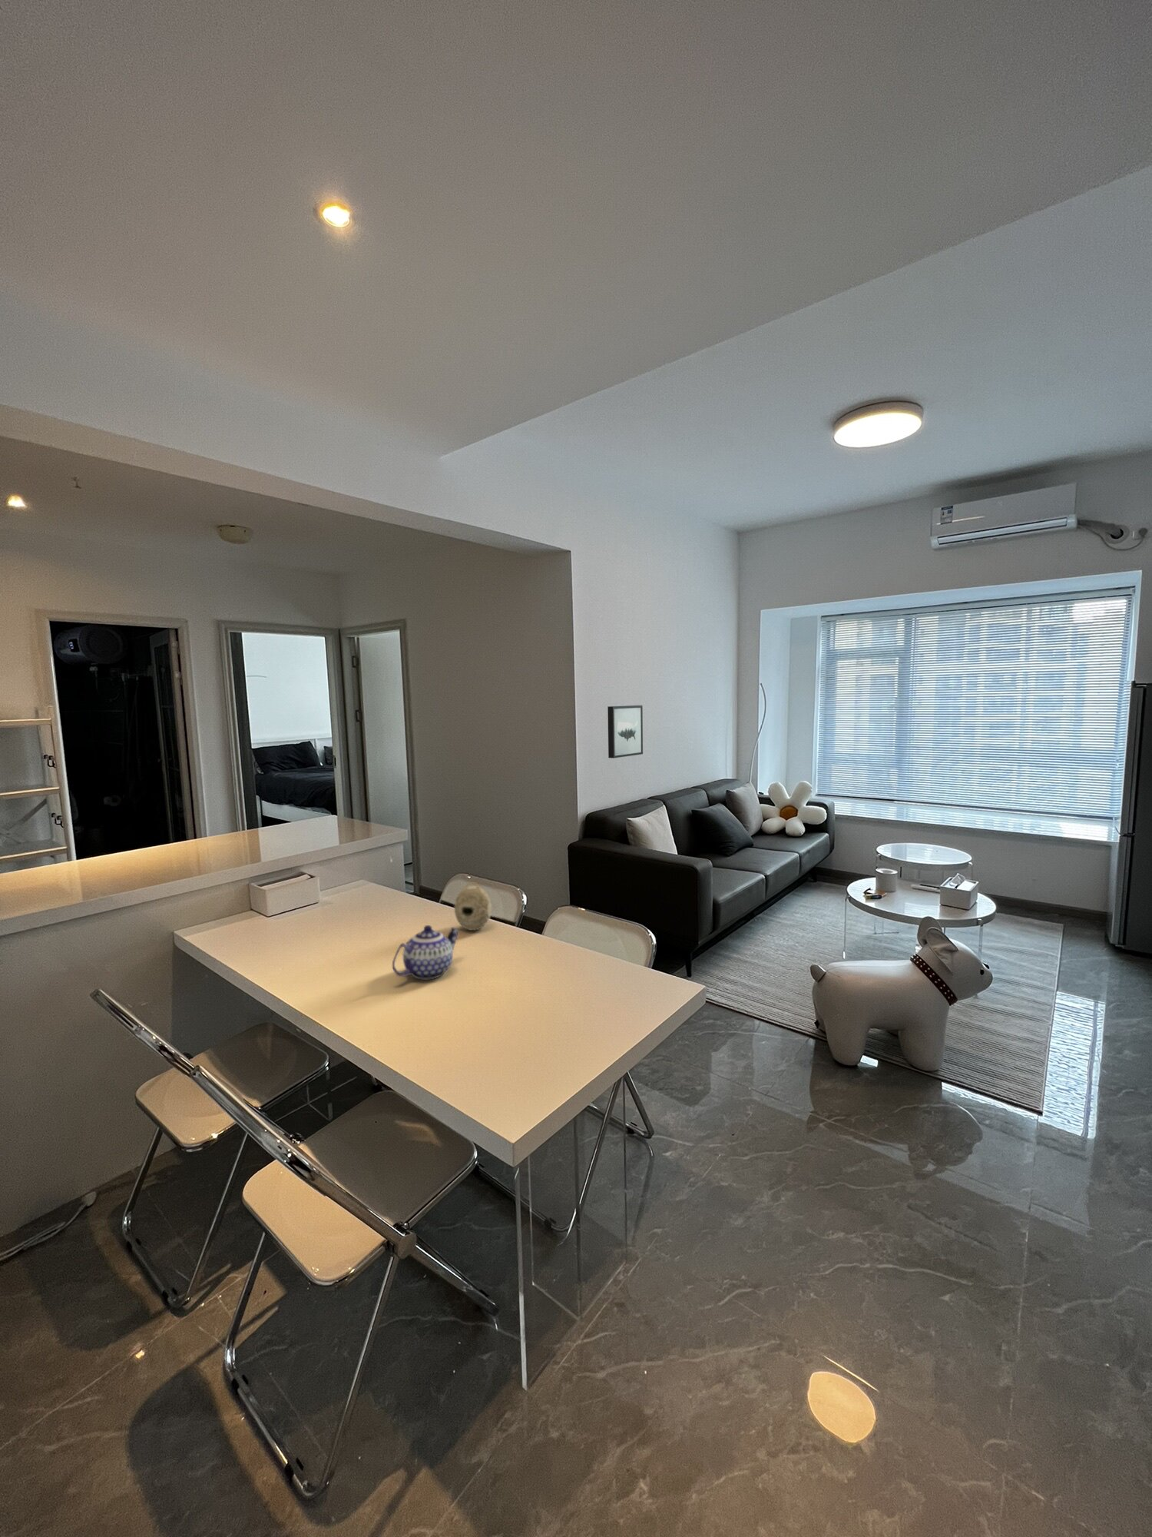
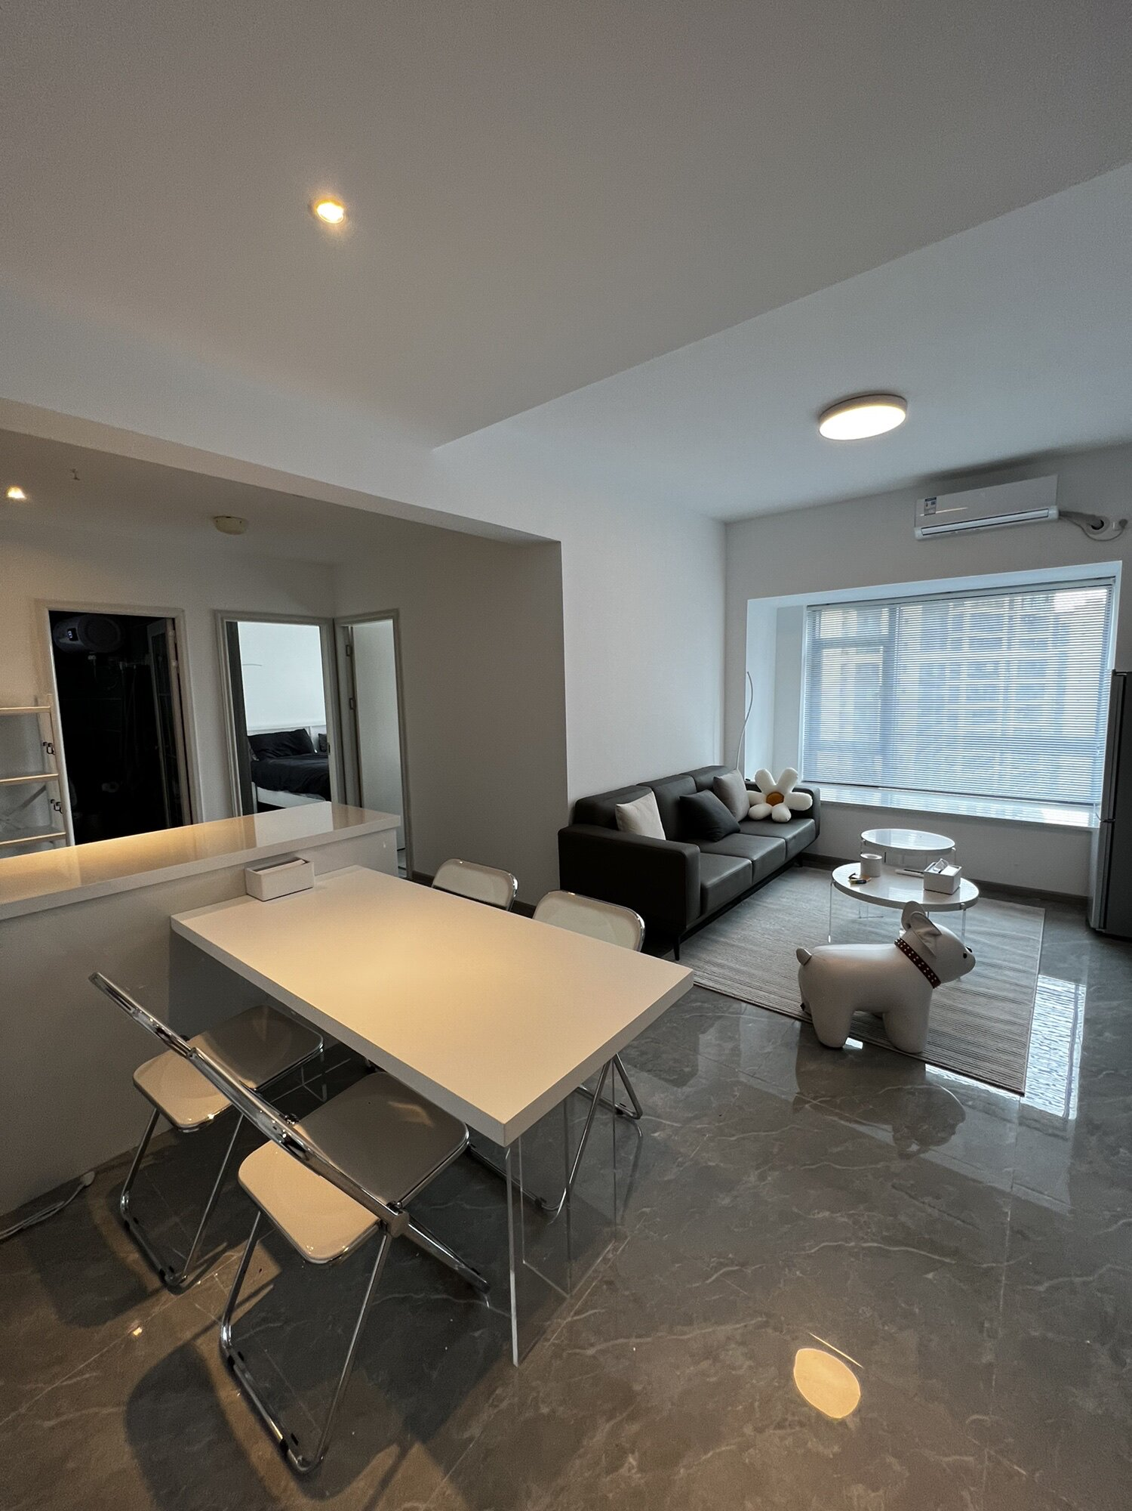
- decorative ball (472, 906)
- teapot (426, 949)
- wall art (626, 731)
